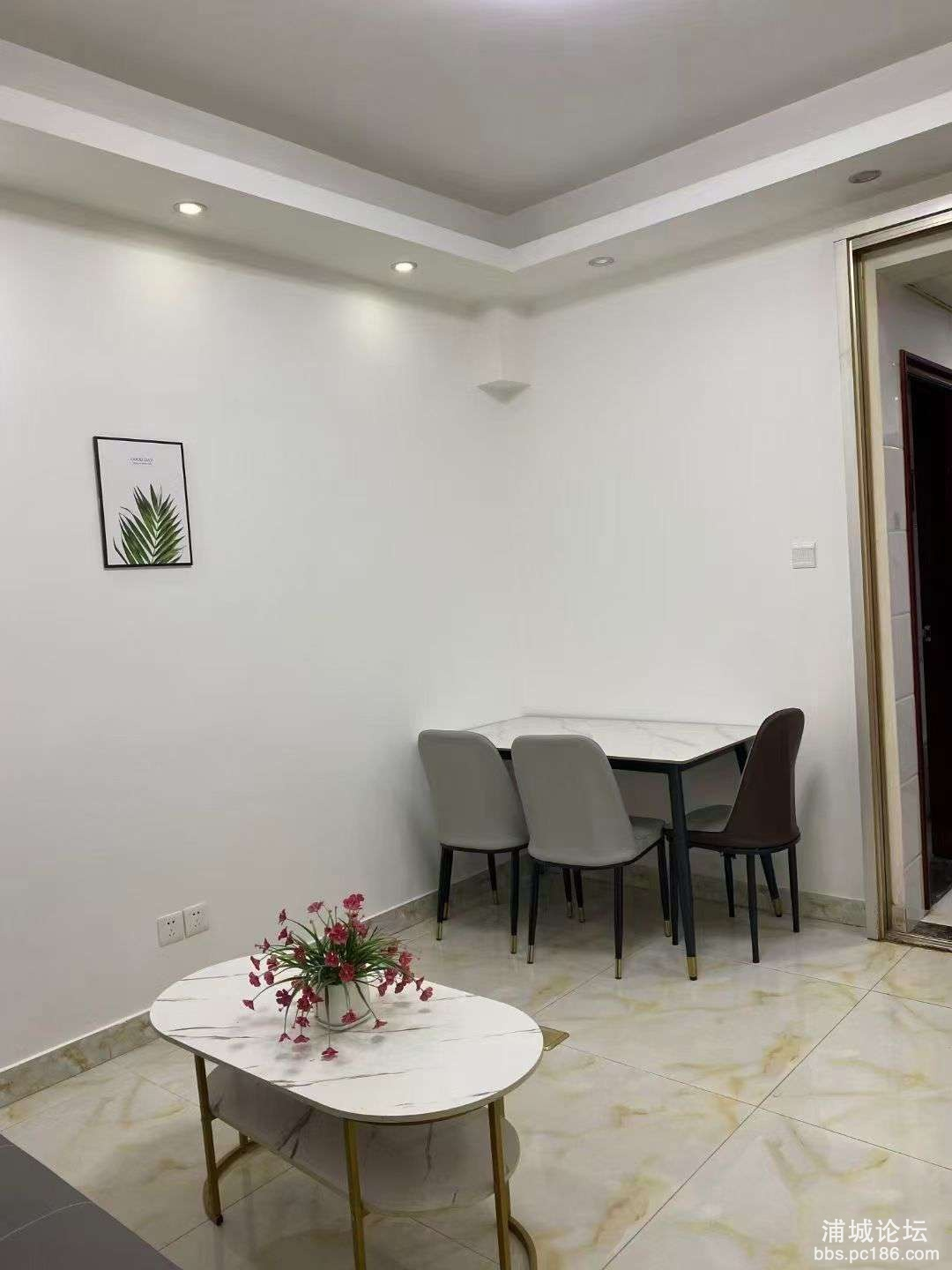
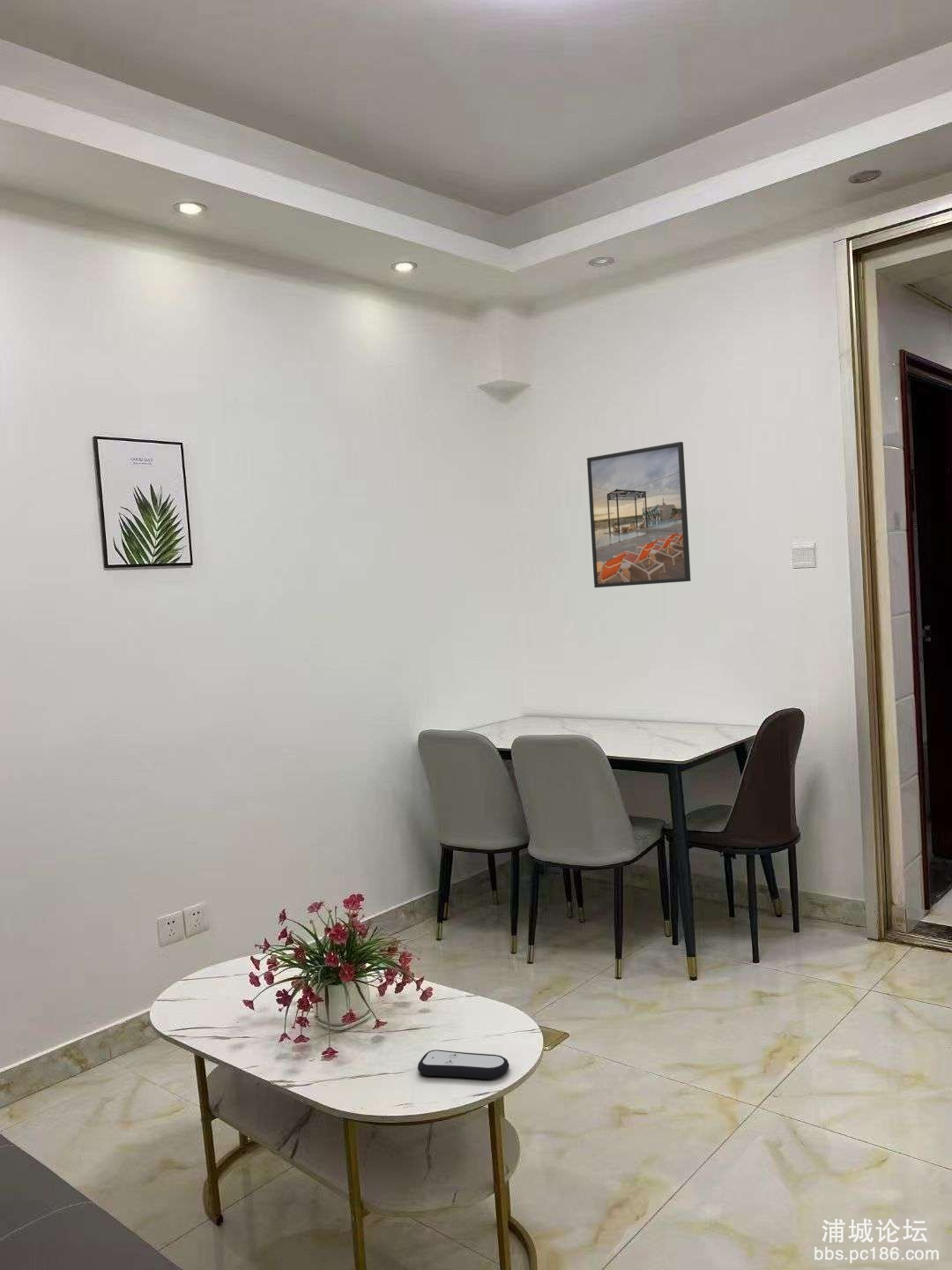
+ remote control (464, 1064)
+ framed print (636, 517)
